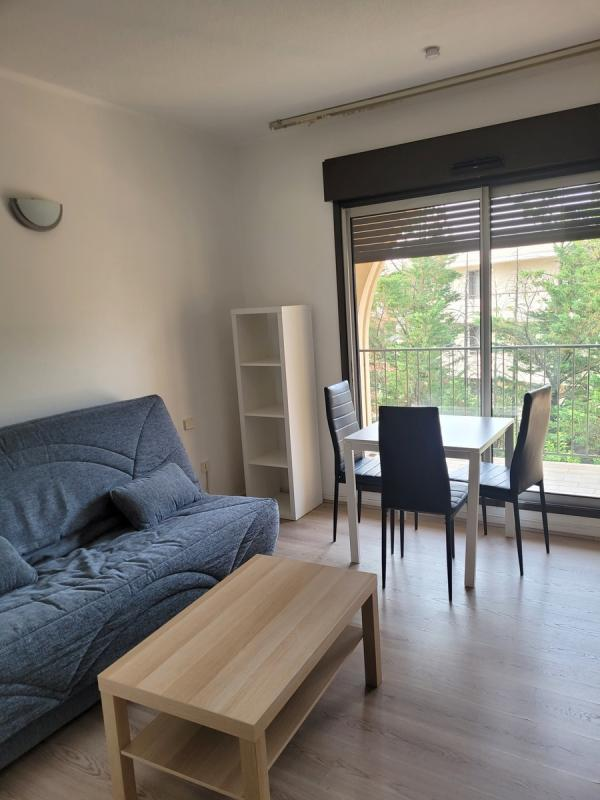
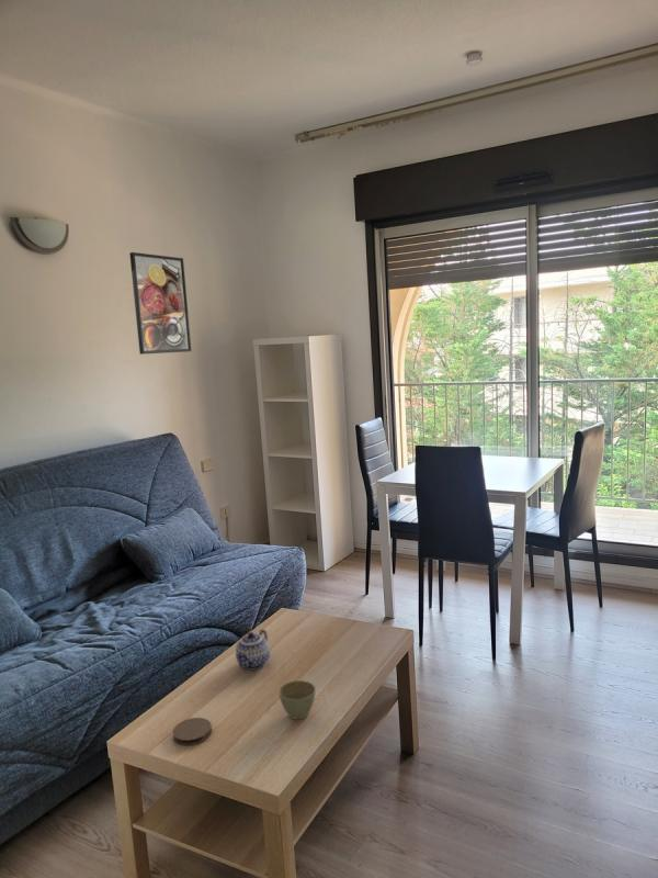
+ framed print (161, 304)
+ teapot (252, 648)
+ coaster (192, 731)
+ flower pot (297, 701)
